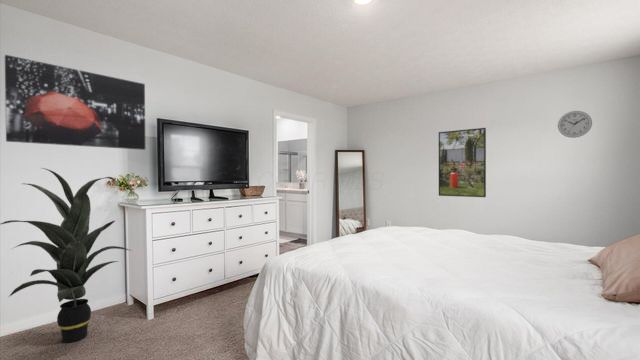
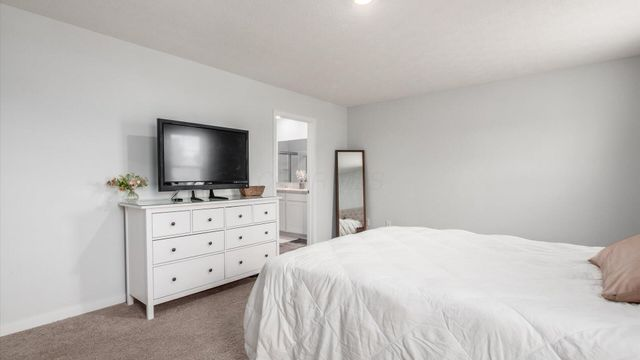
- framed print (461, 163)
- wall art (84, 108)
- wall clock (574, 124)
- indoor plant (65, 253)
